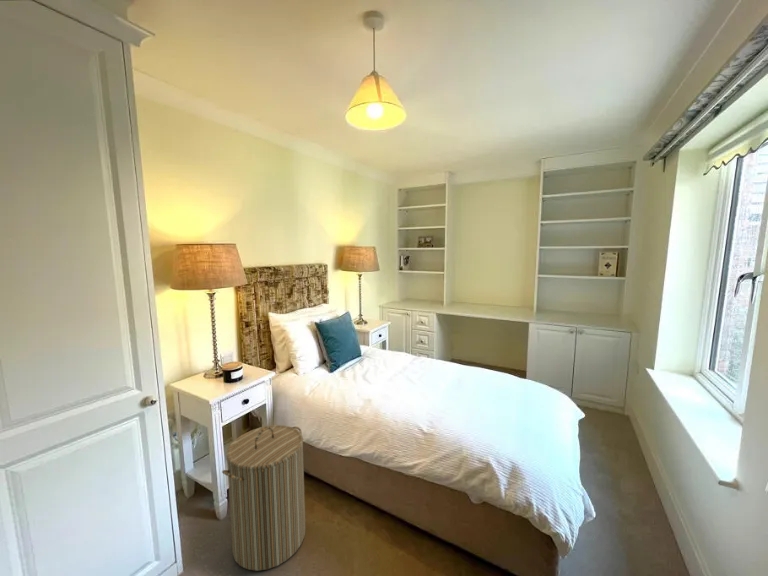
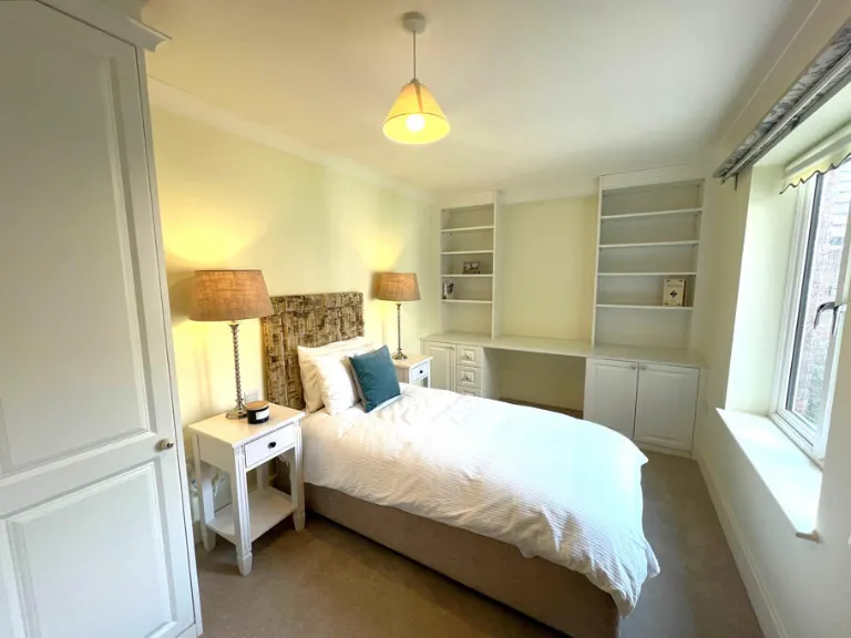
- laundry hamper (268, 484)
